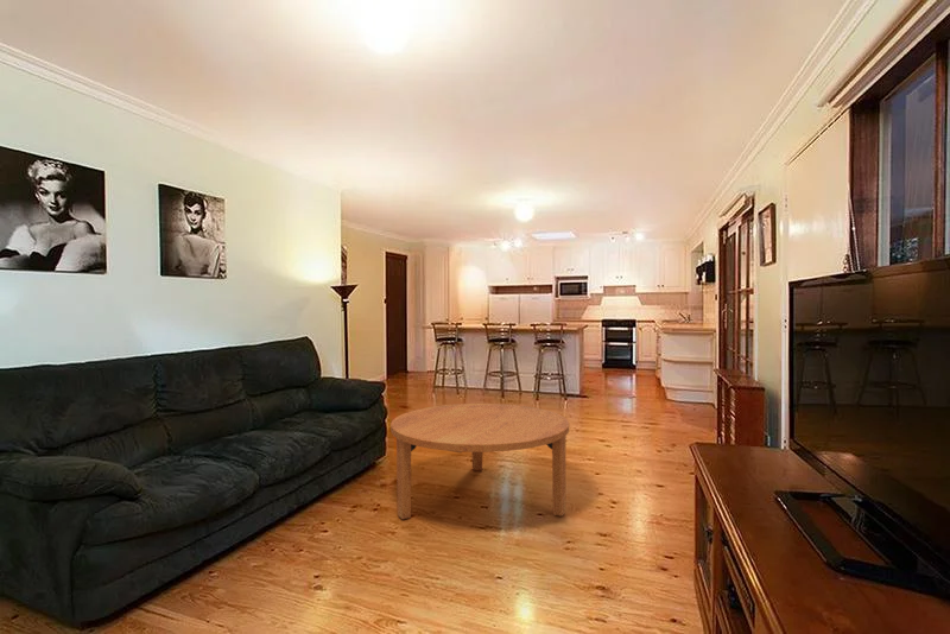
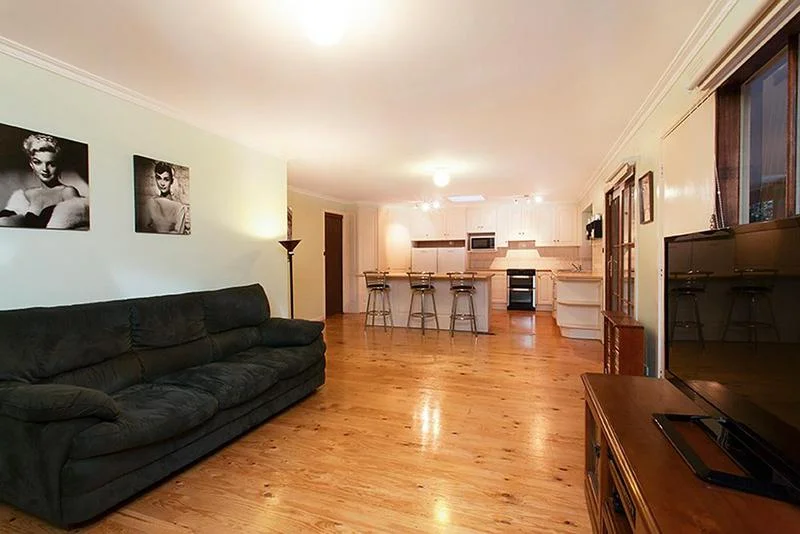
- coffee table (480, 458)
